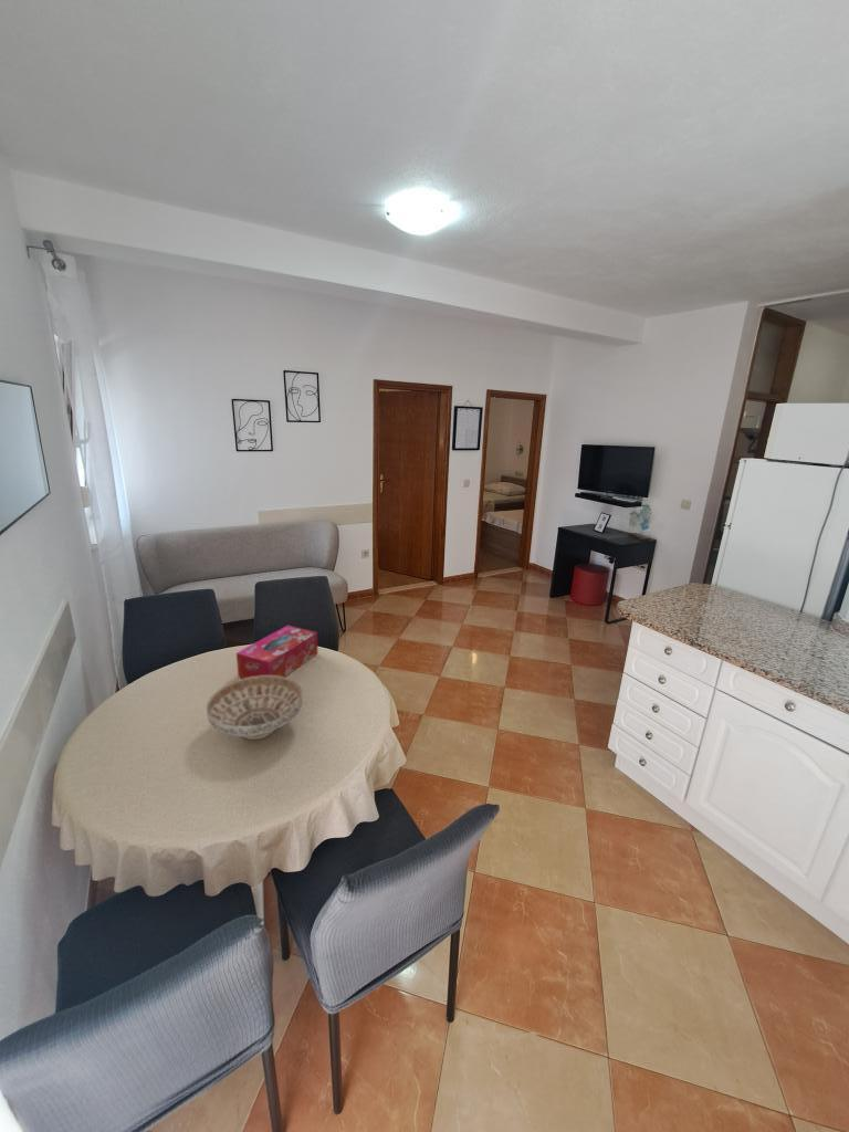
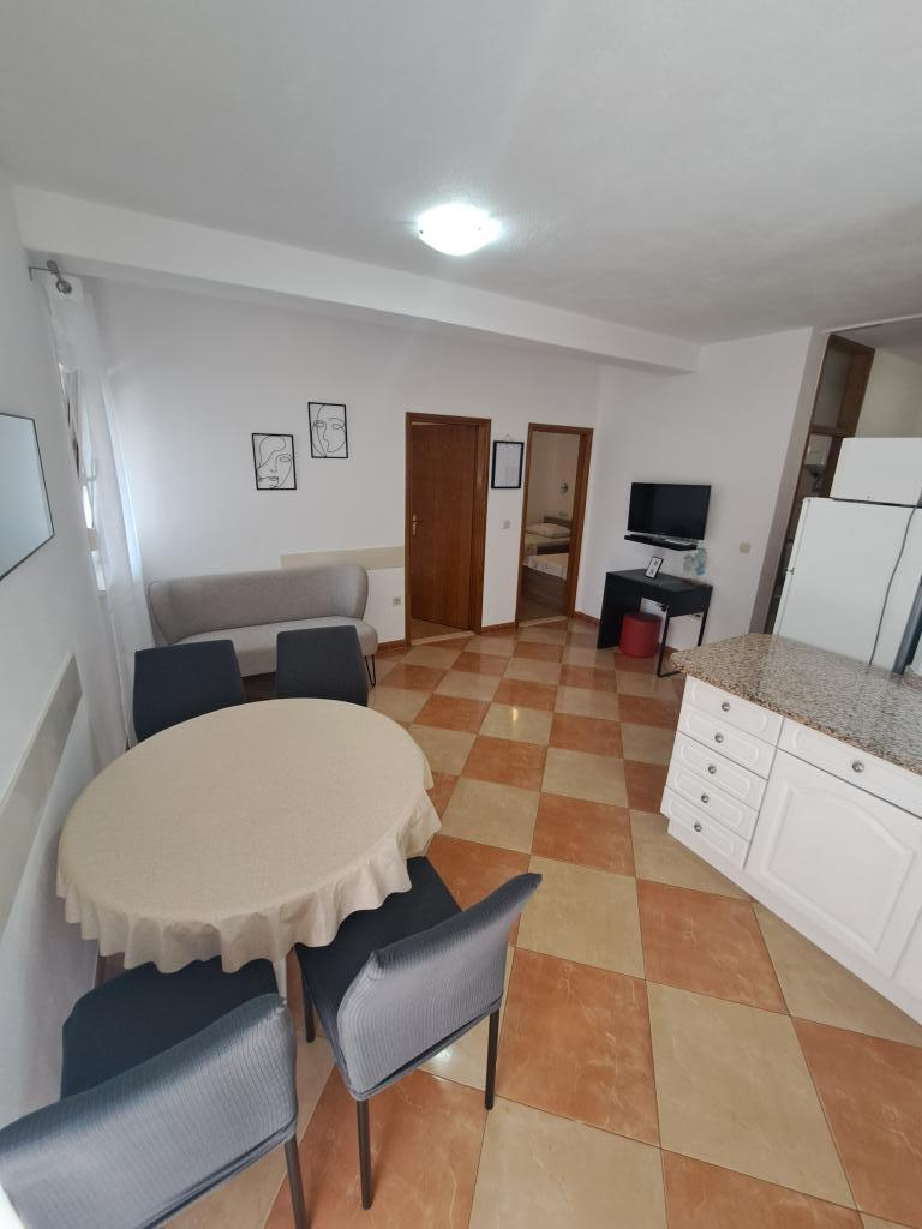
- tissue box (279, 653)
- decorative bowl (256, 713)
